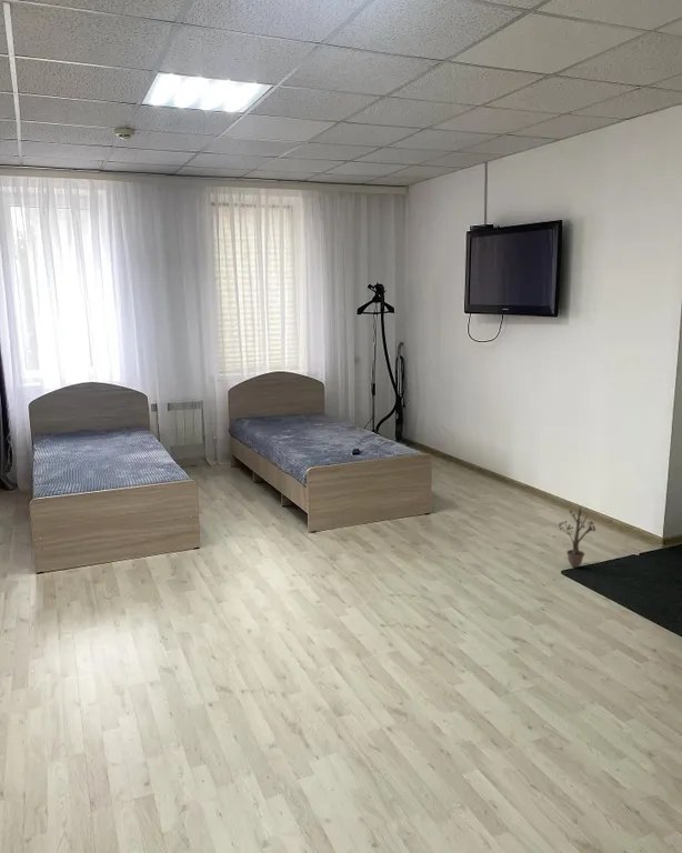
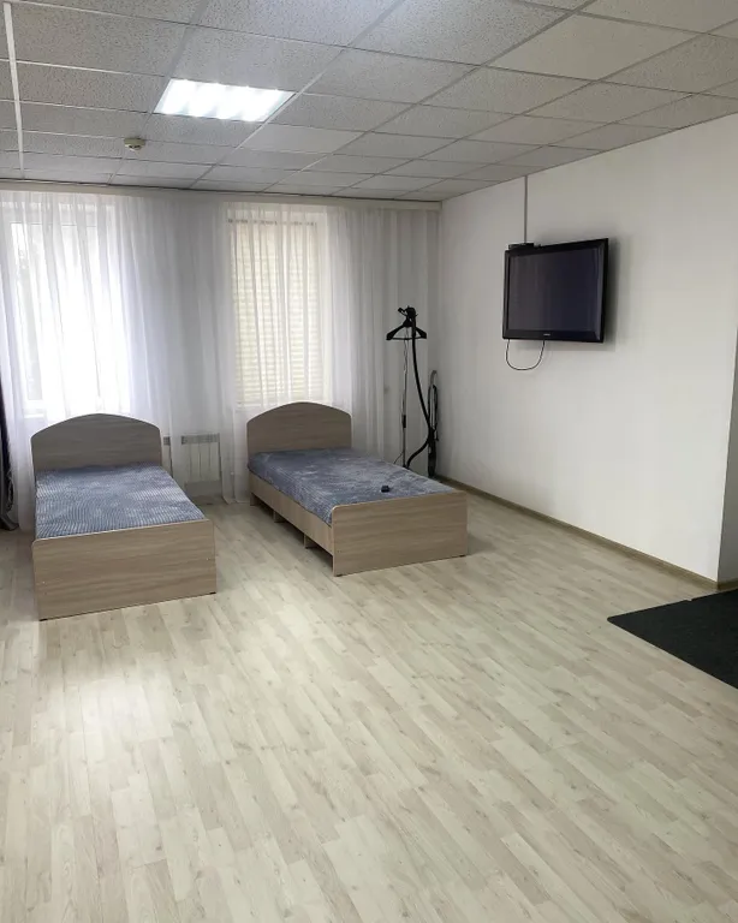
- decorative plant (581, 538)
